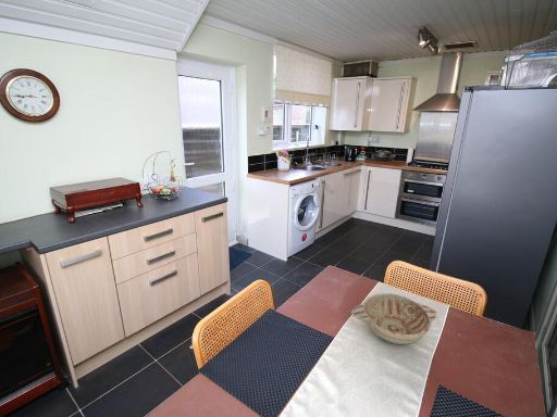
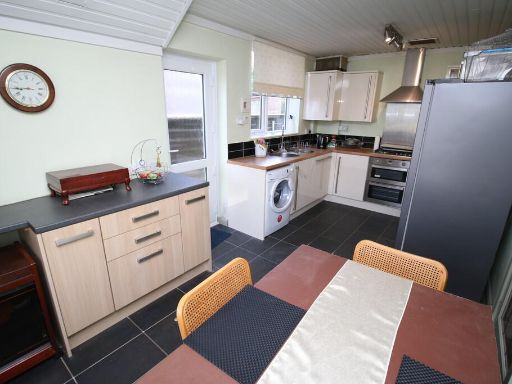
- decorative bowl (394, 321)
